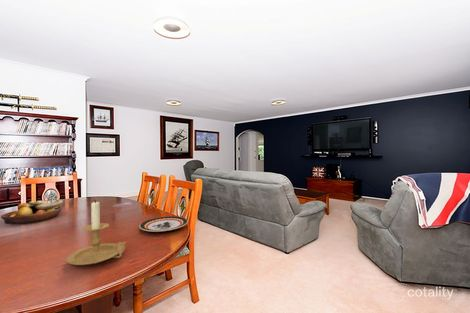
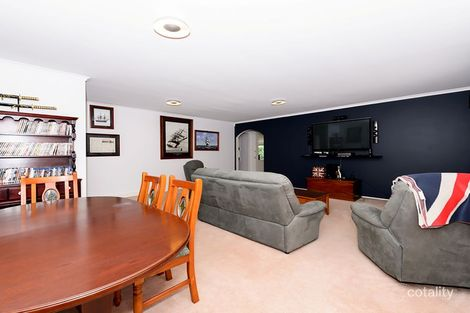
- candle holder (95, 229)
- fruit bowl (34, 209)
- plate (164, 224)
